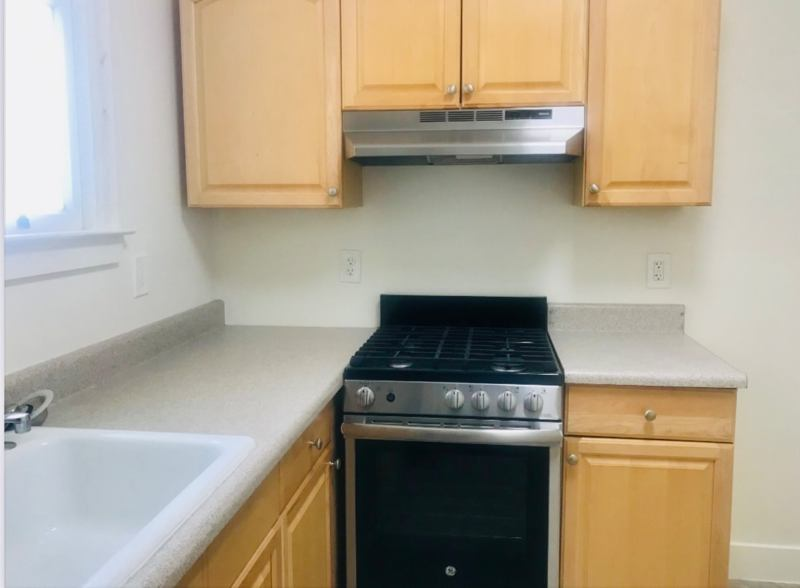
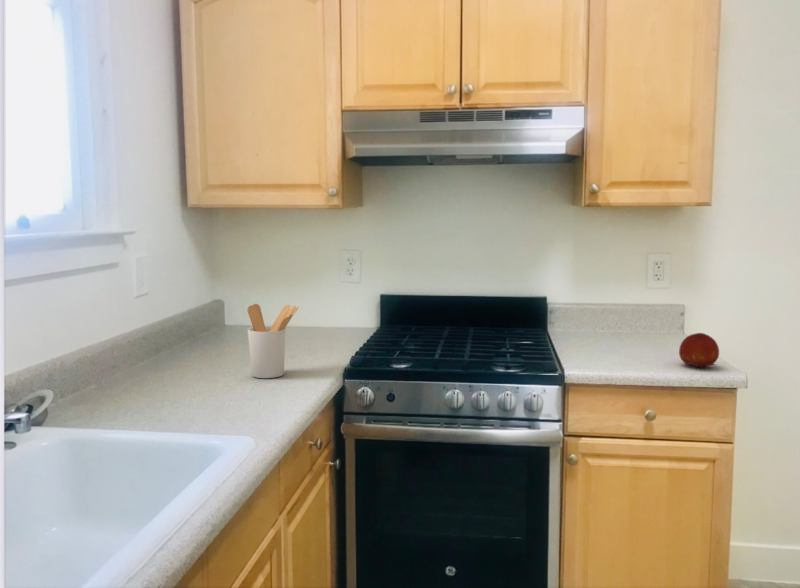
+ utensil holder (274, 338)
+ fruit (699, 349)
